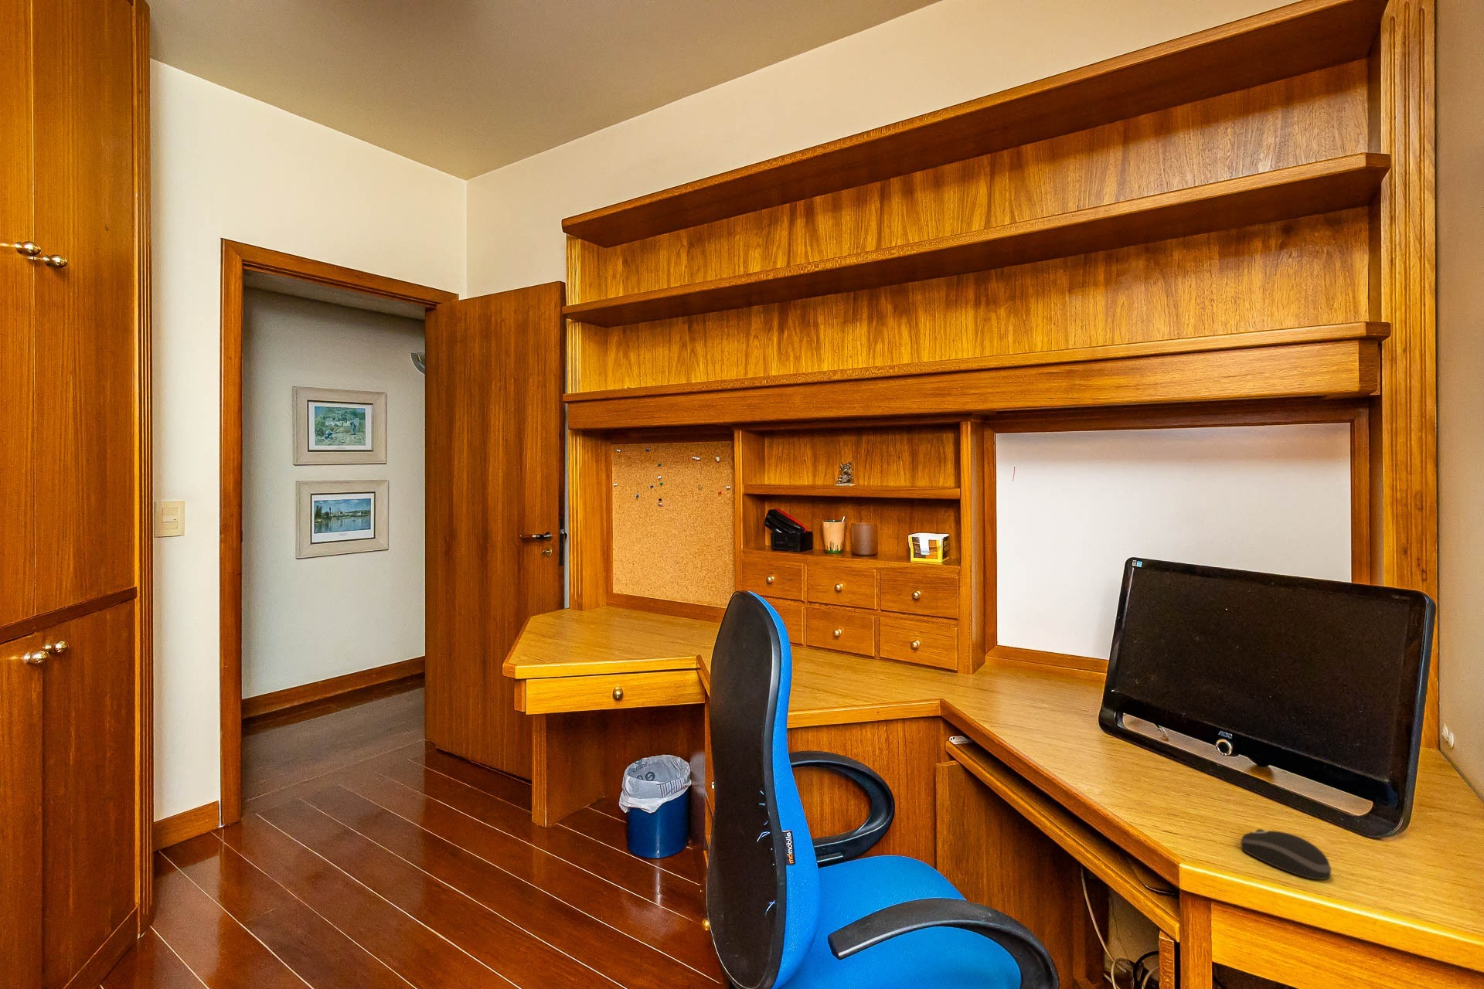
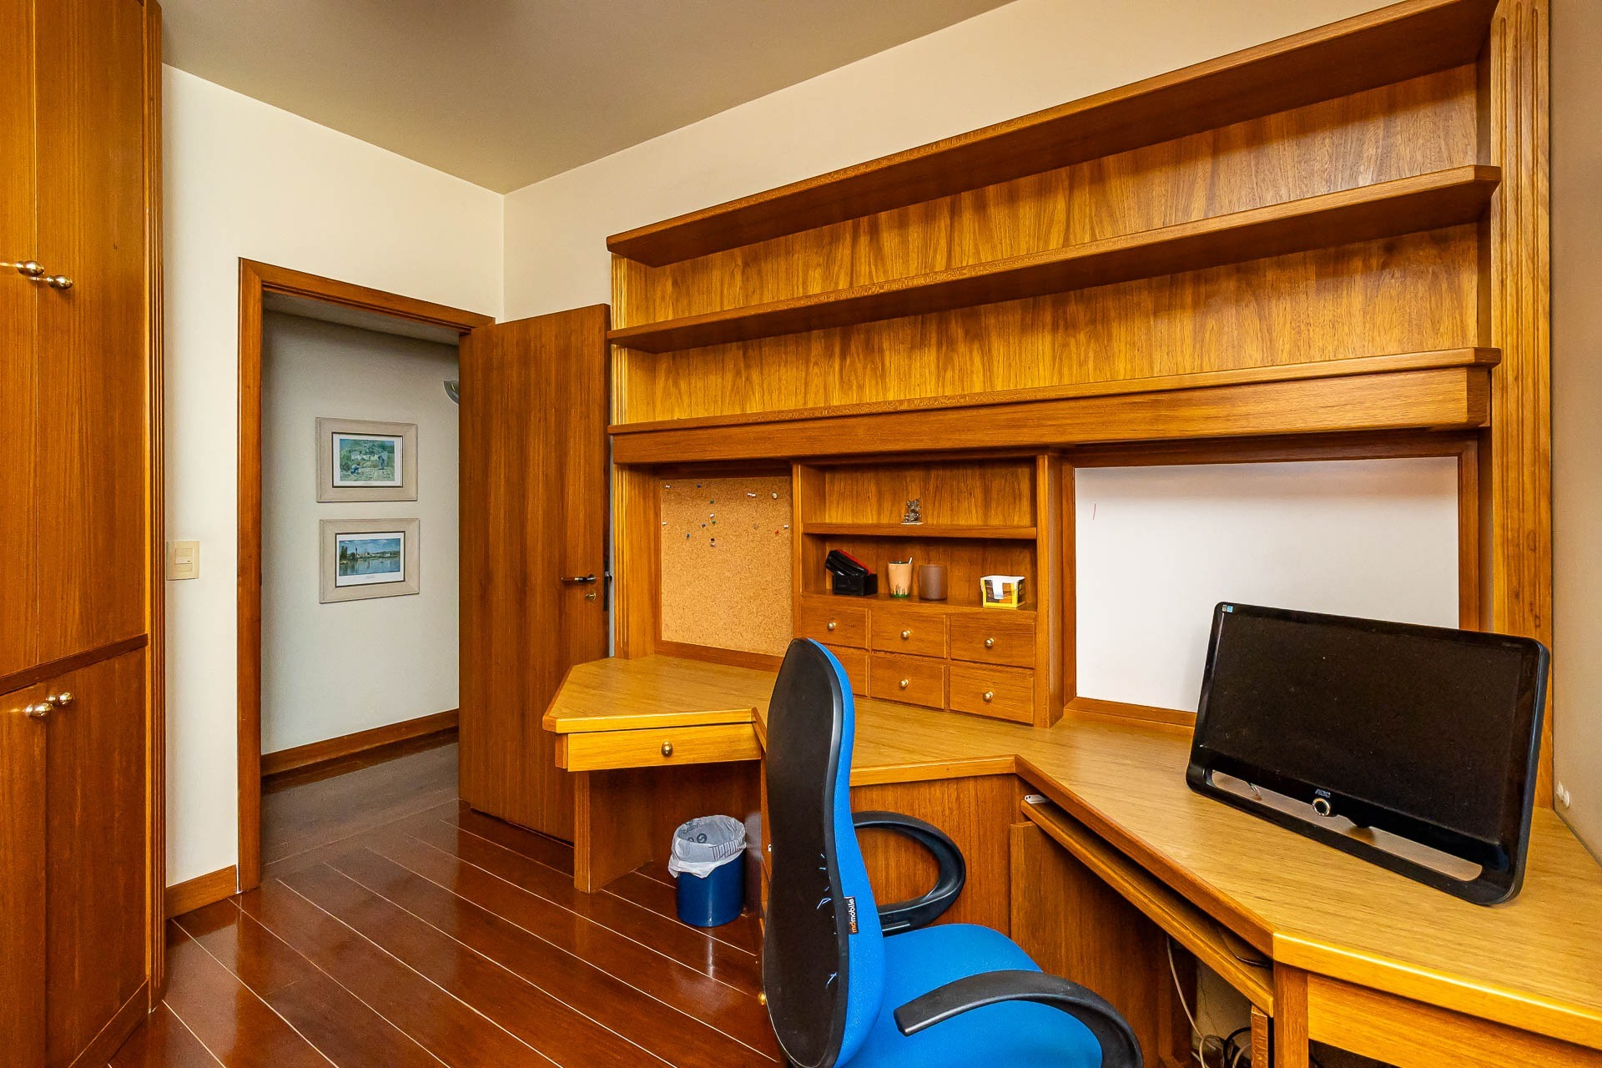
- computer mouse (1284, 847)
